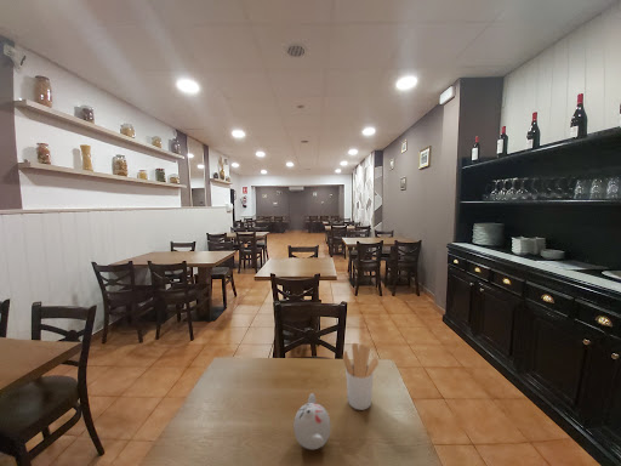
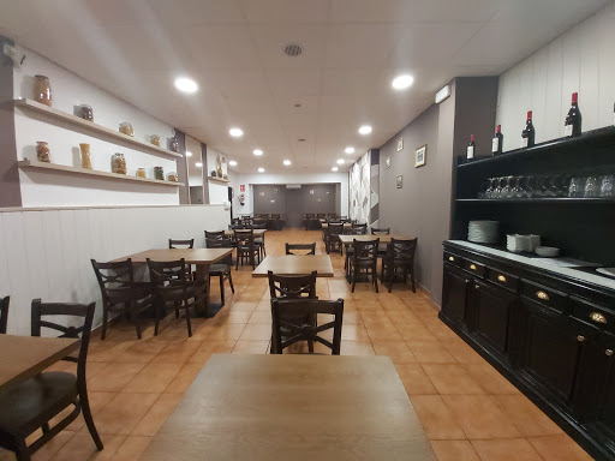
- utensil holder (359, 374)
- teapot (312, 425)
